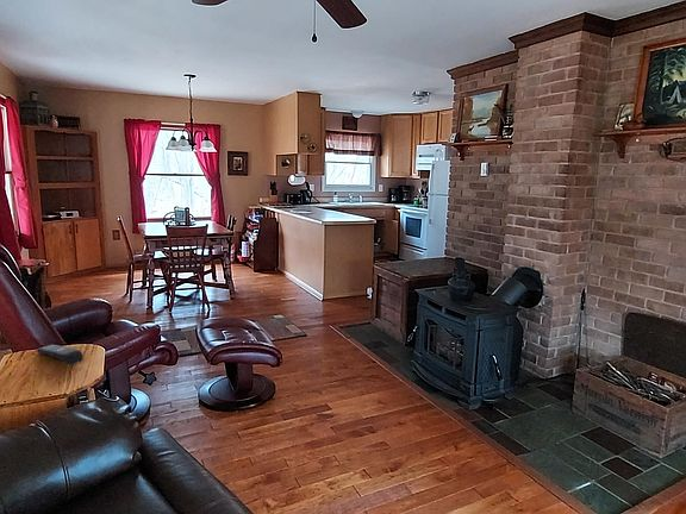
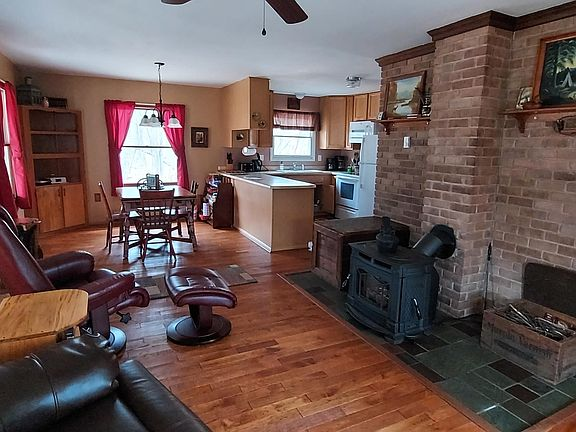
- remote control (60, 352)
